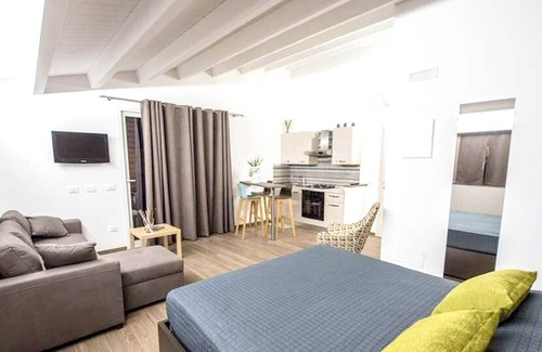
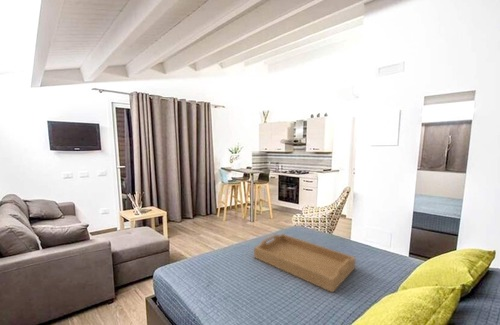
+ serving tray (302, 255)
